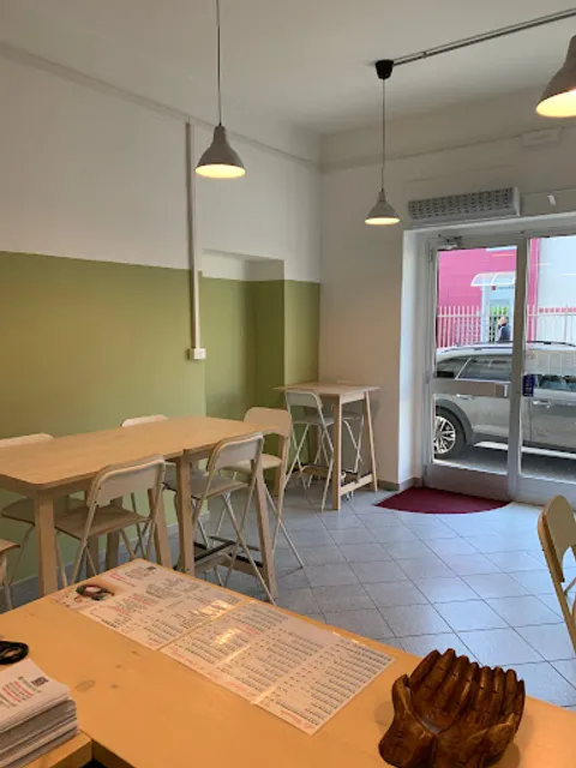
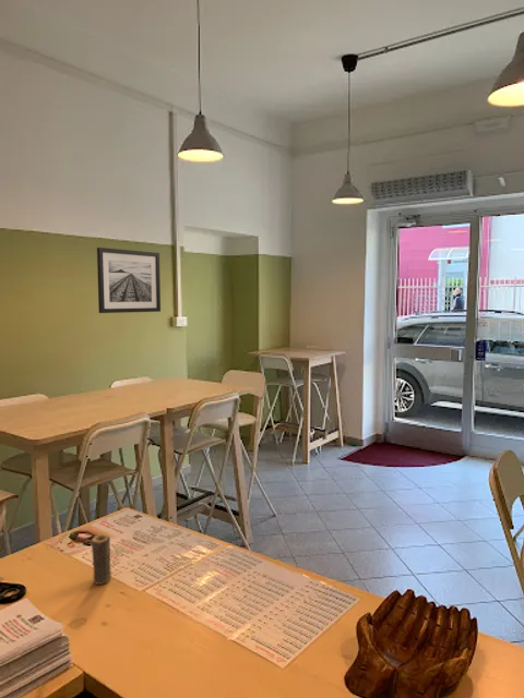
+ wall art (130, 281)
+ candle (100, 558)
